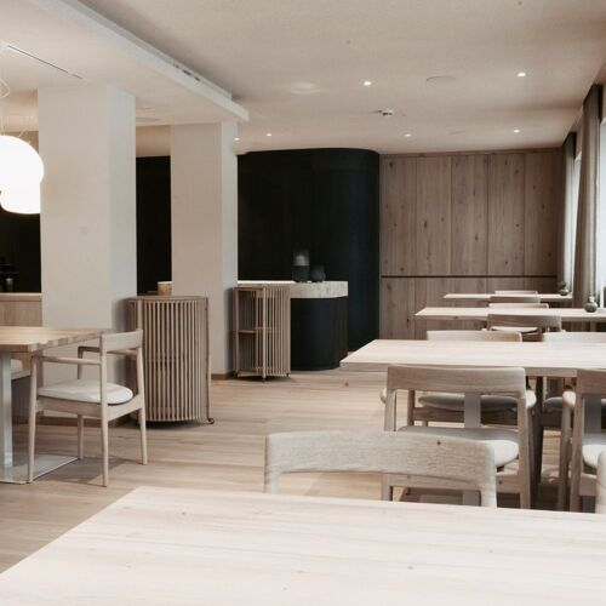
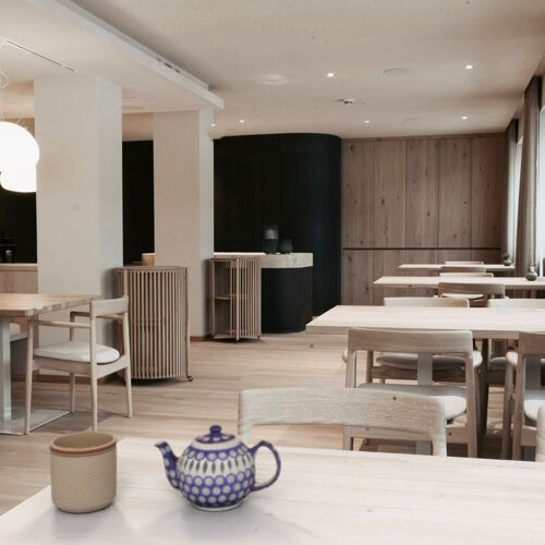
+ mug (87, 468)
+ teapot (217, 462)
